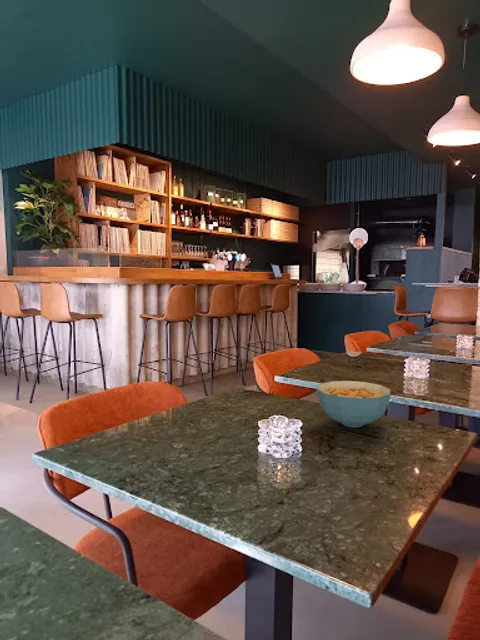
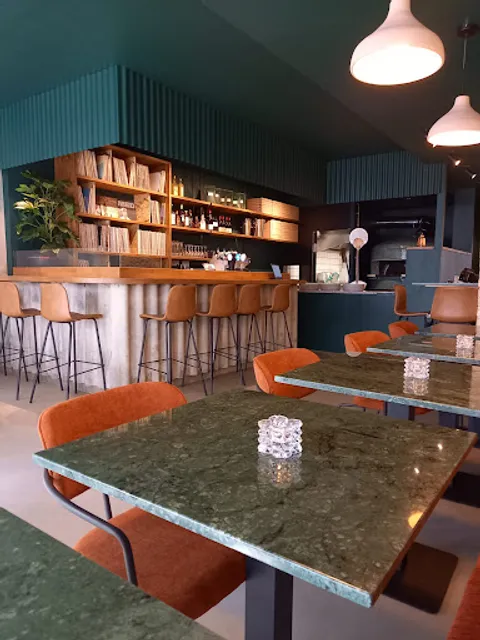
- cereal bowl (352, 406)
